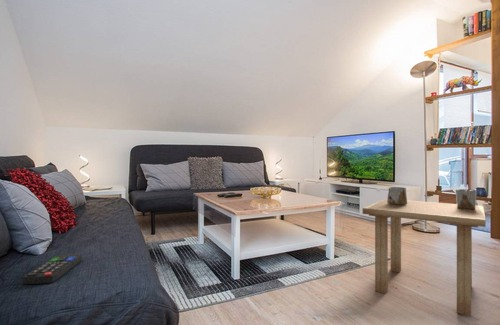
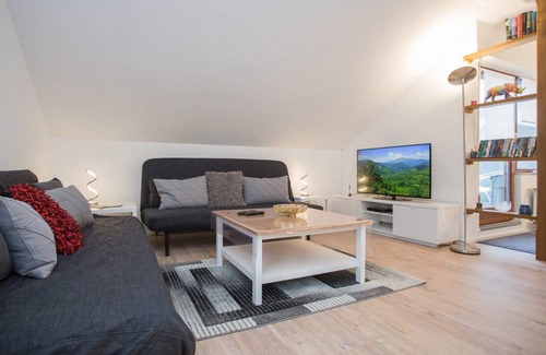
- side table (425, 220)
- remote control (55, 266)
